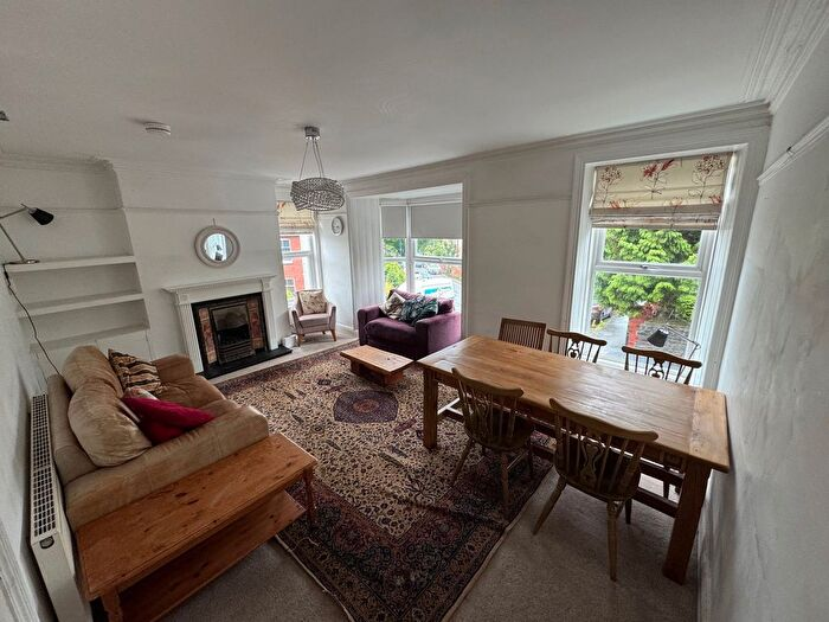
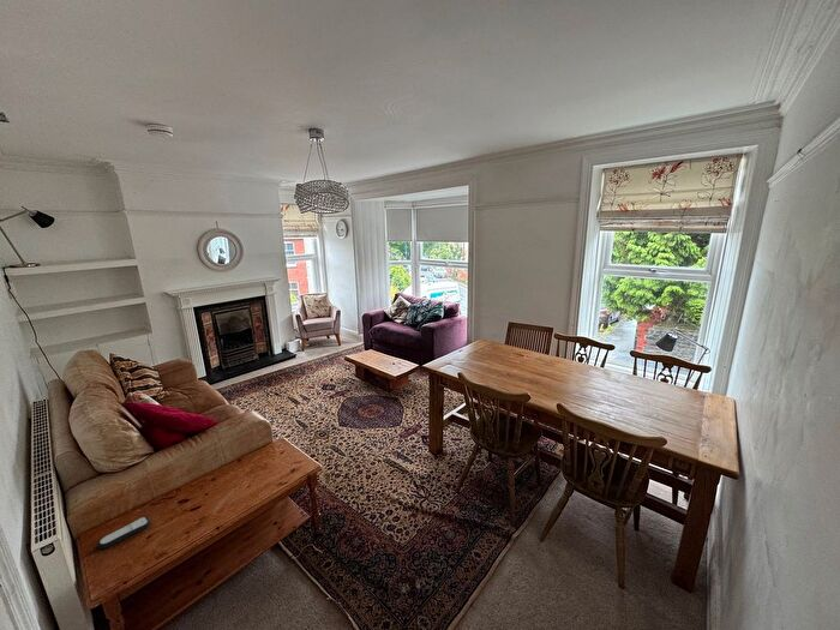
+ remote control (125, 532)
